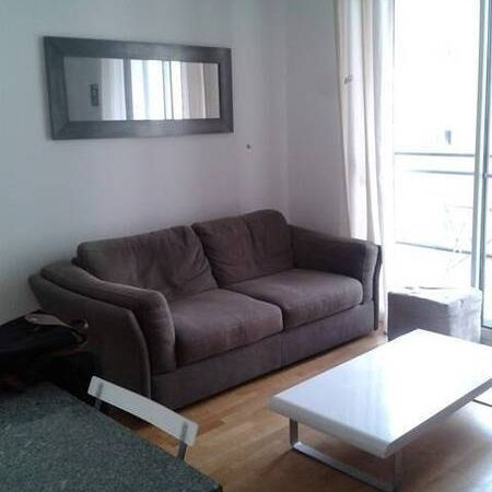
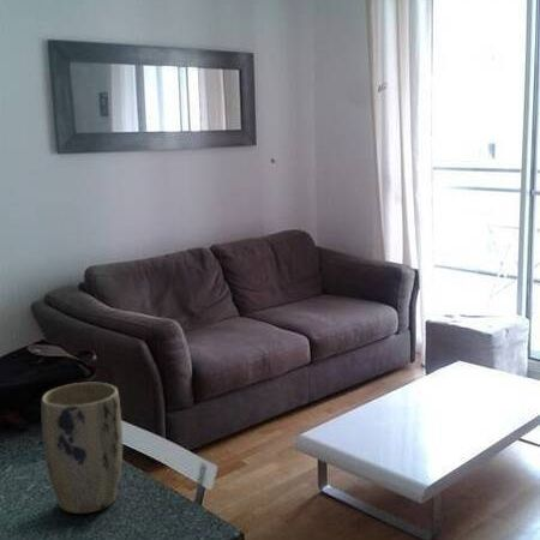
+ plant pot (84, 448)
